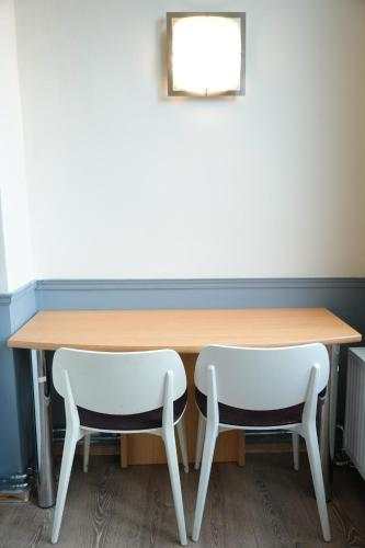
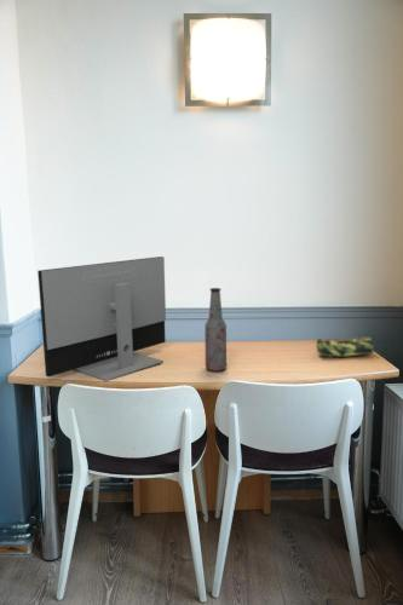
+ monitor (110, 315)
+ bottle (215, 329)
+ pencil case (342, 346)
